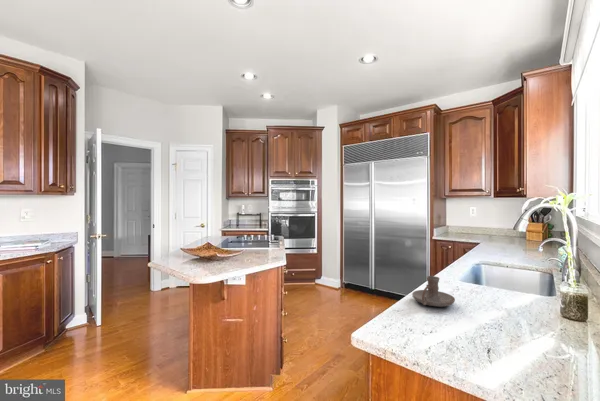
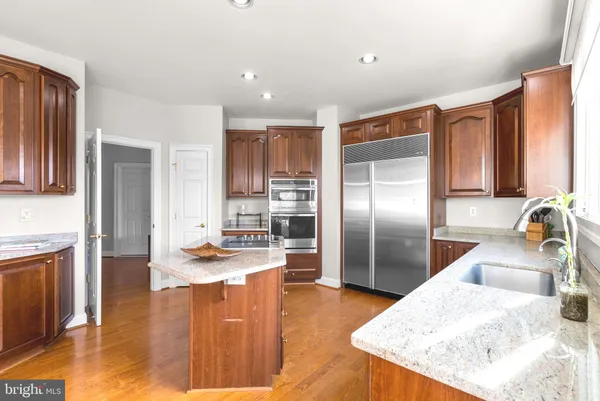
- candle holder (431, 291)
